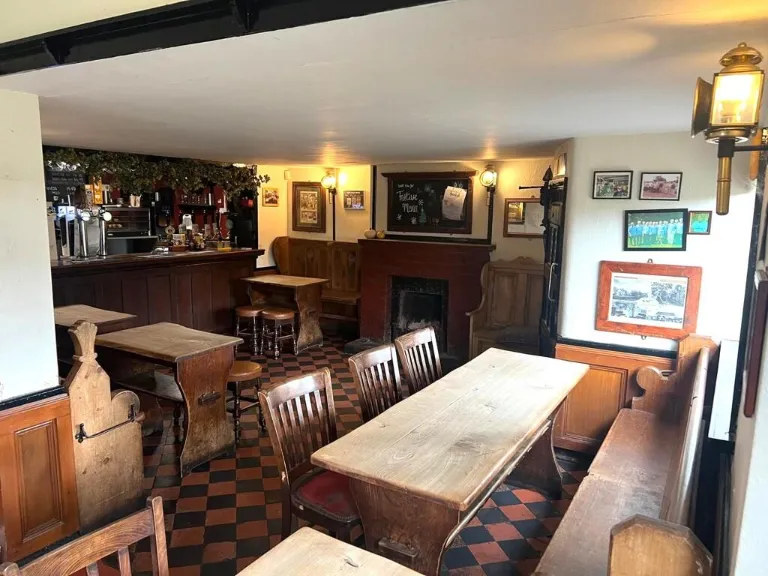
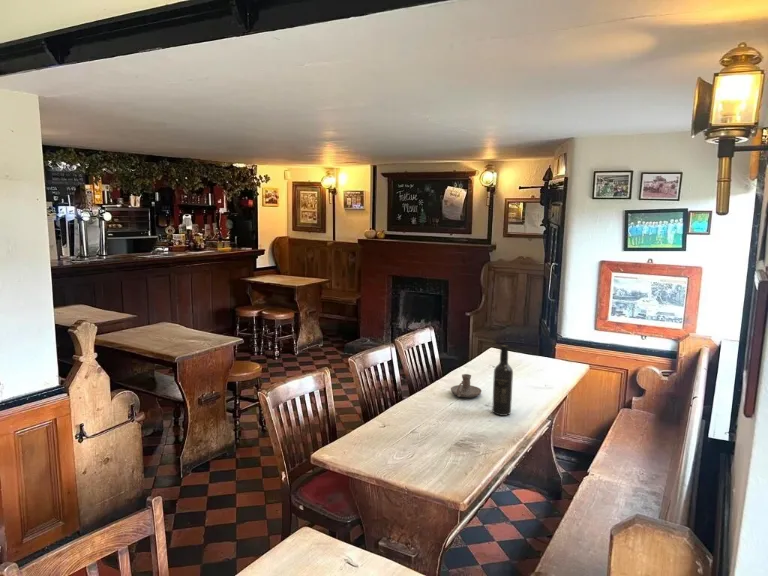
+ wine bottle (503, 379)
+ candle holder (464, 386)
